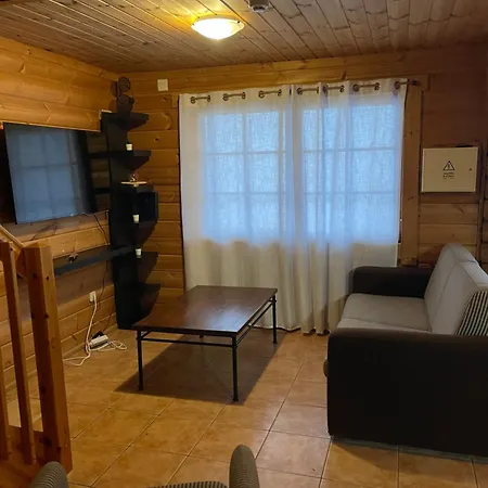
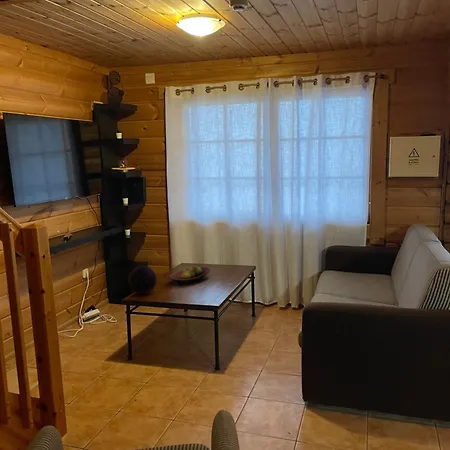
+ decorative orb (142, 279)
+ fruit bowl (190, 273)
